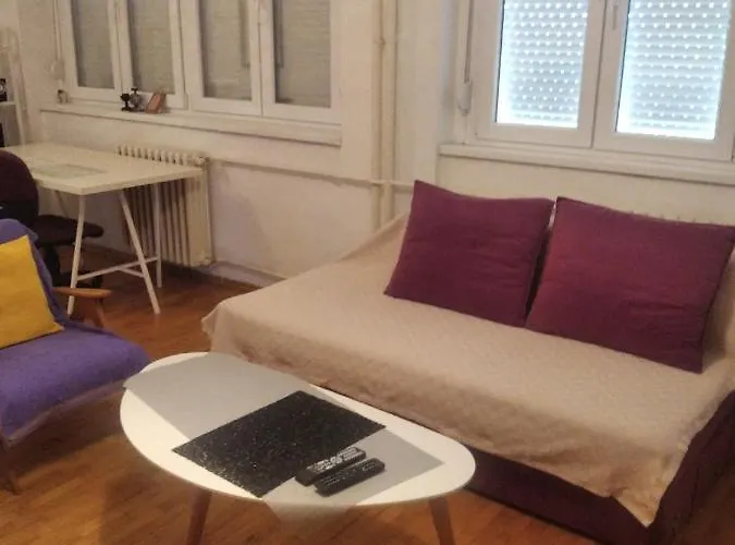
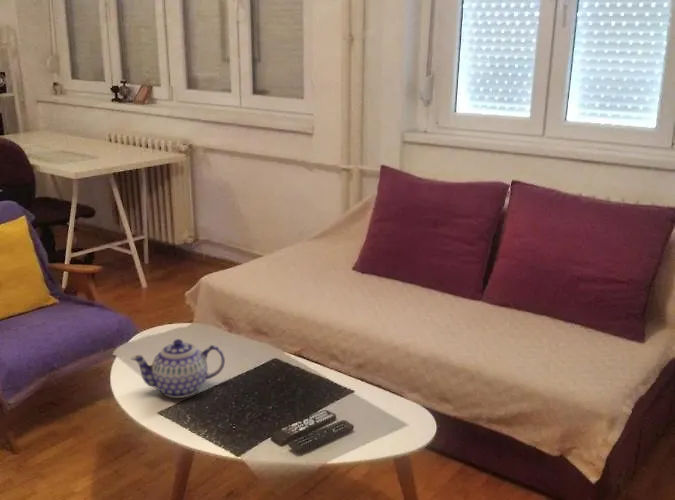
+ teapot (179, 364)
